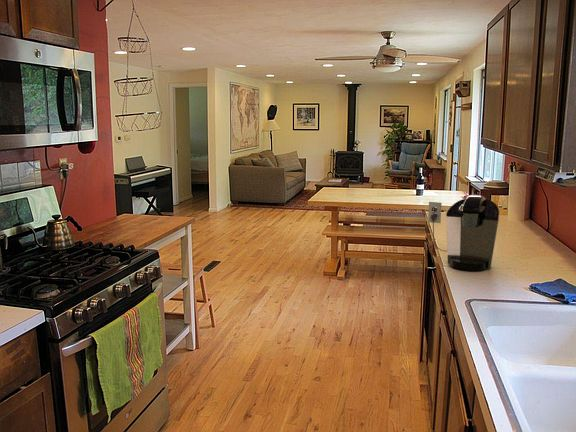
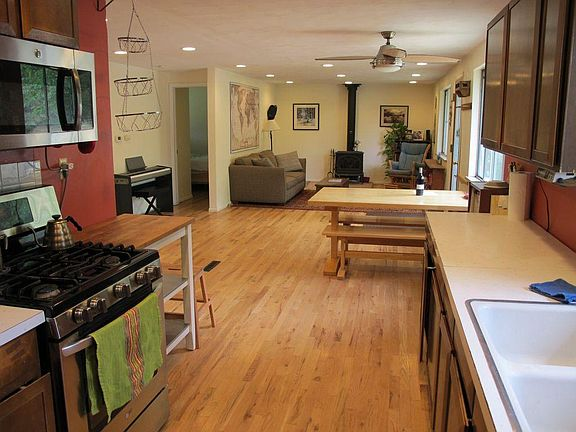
- coffee maker (458, 229)
